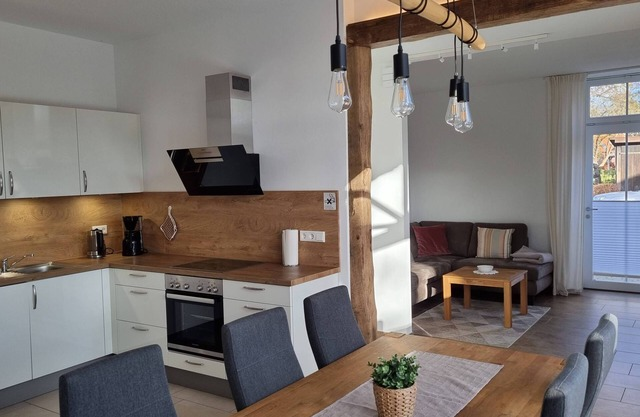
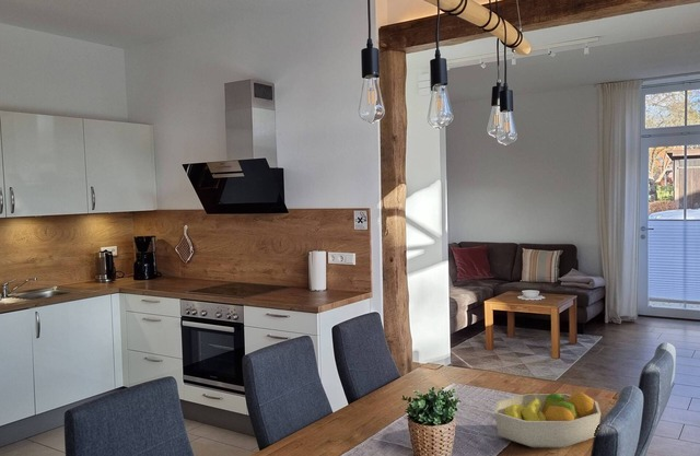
+ fruit bowl (547, 414)
